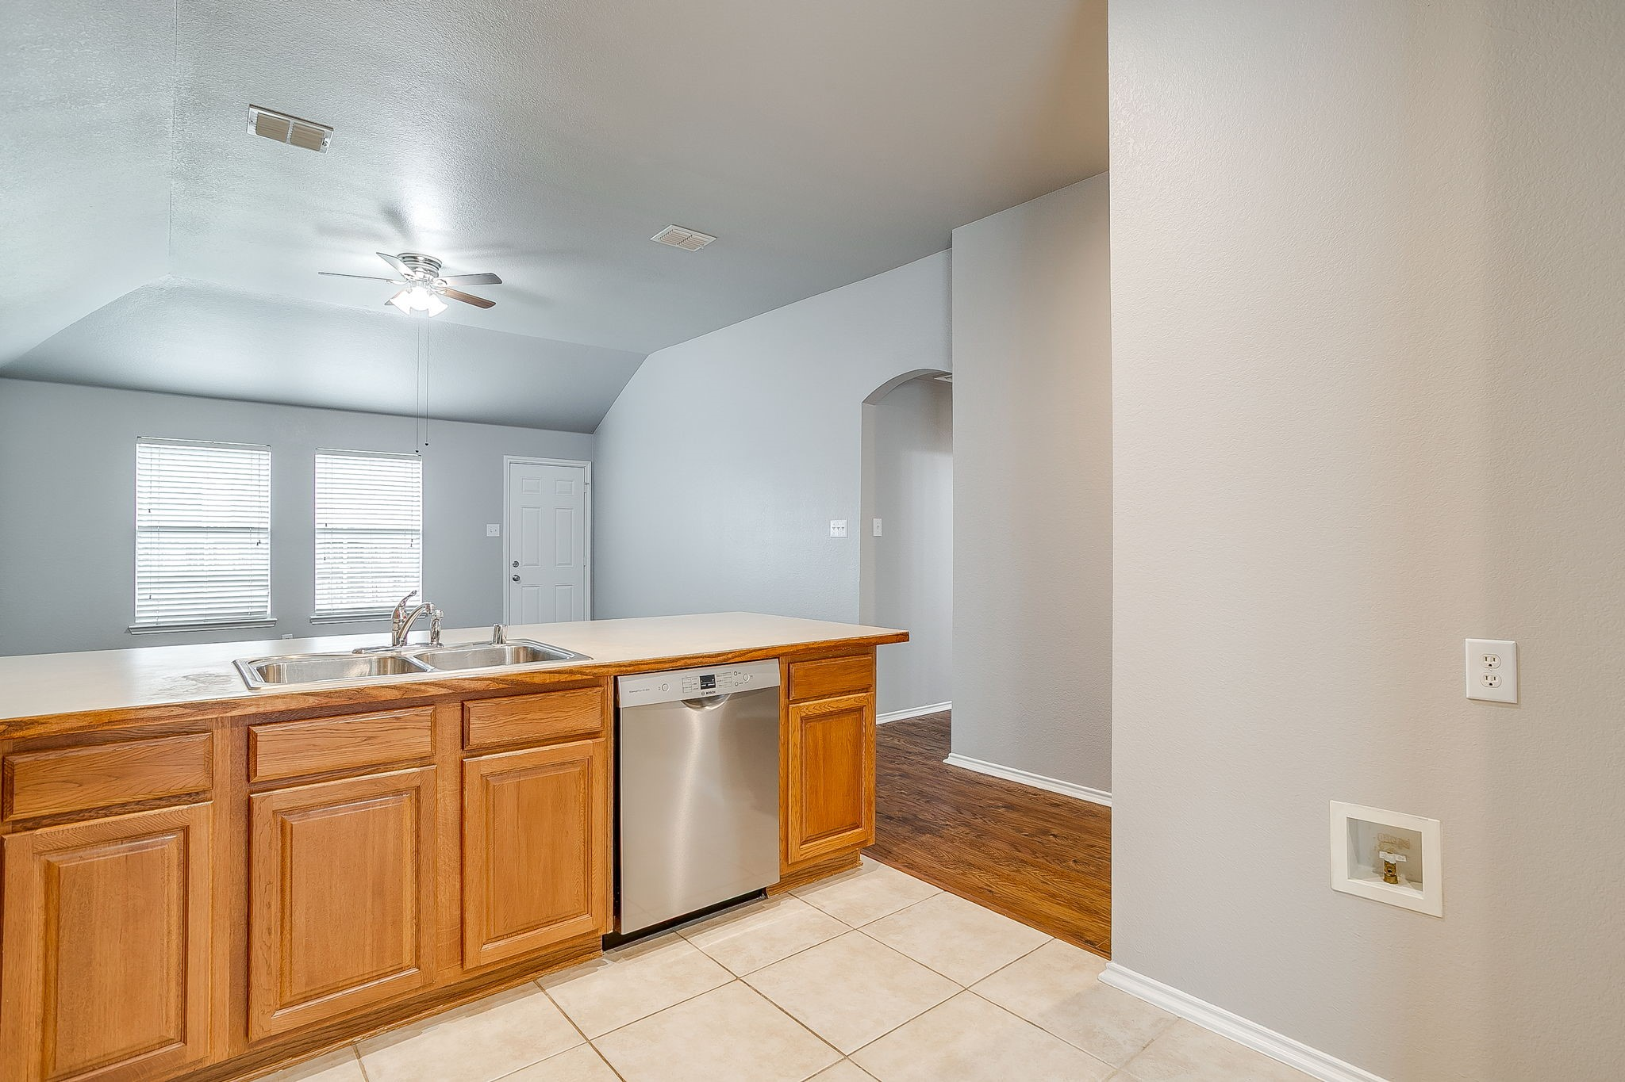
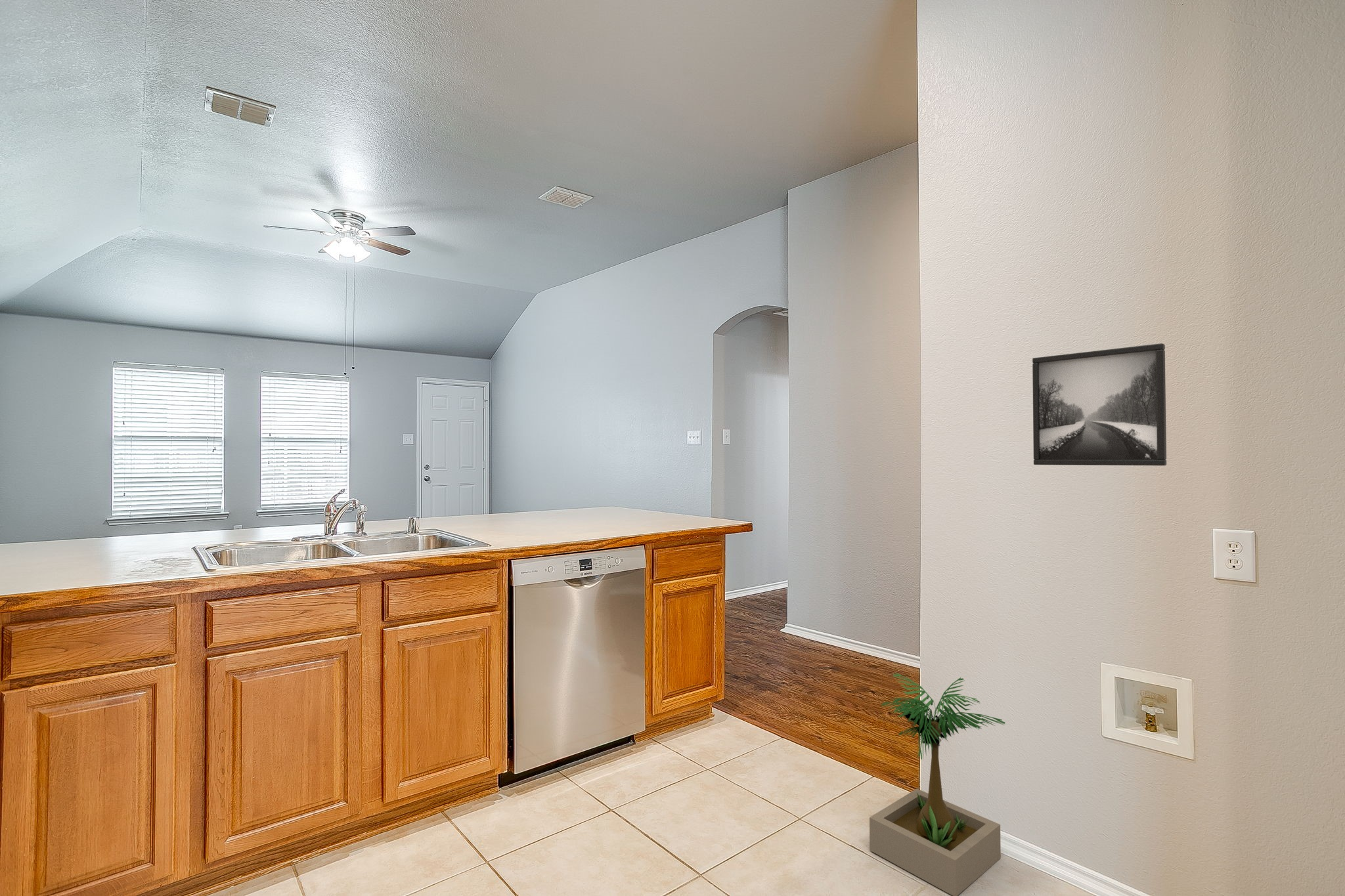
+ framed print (1095, 408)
+ potted plant (940, 773)
